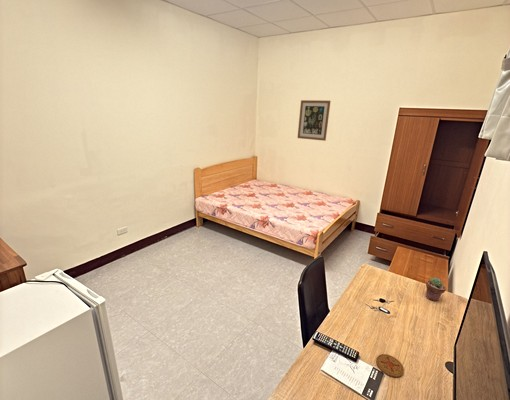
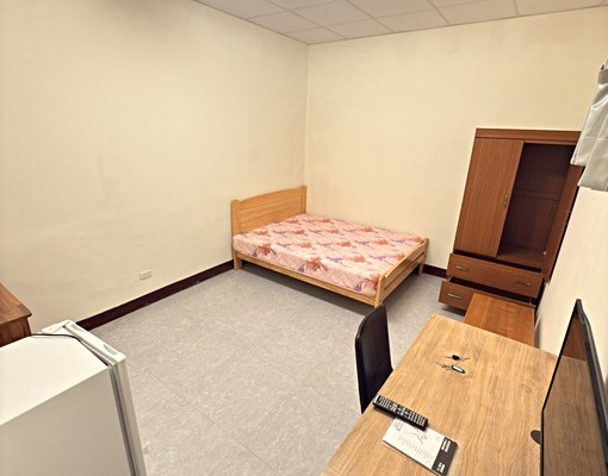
- wall art (313, 120)
- potted succulent (435, 288)
- coaster (389, 365)
